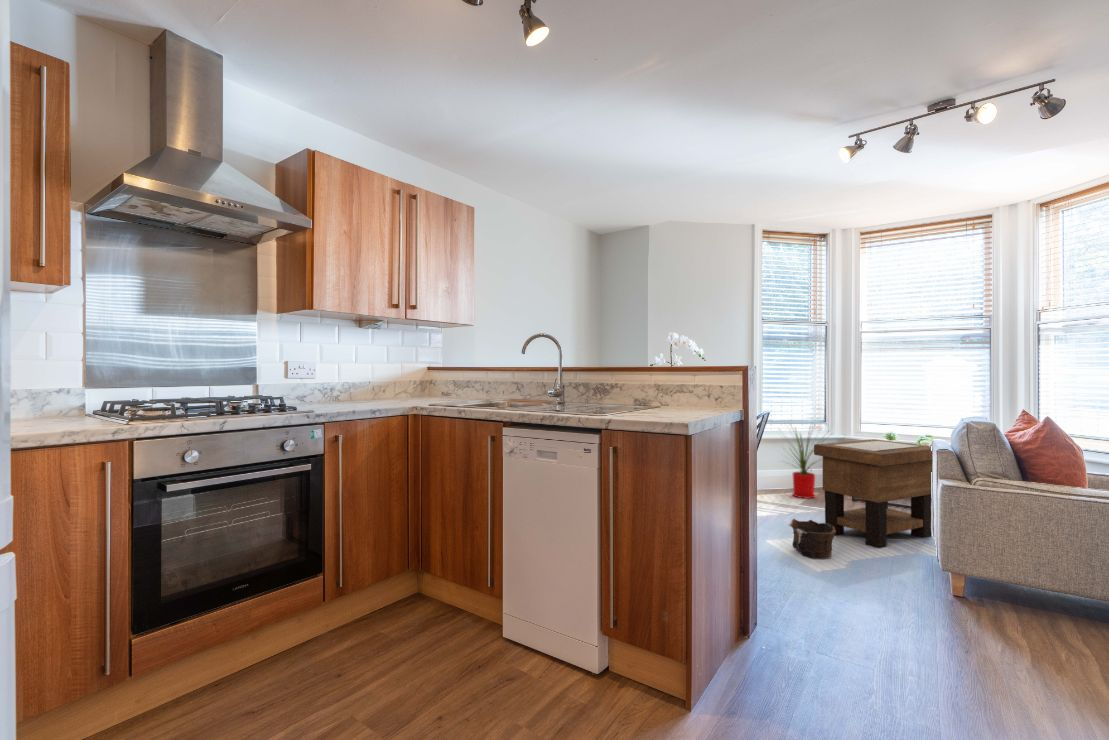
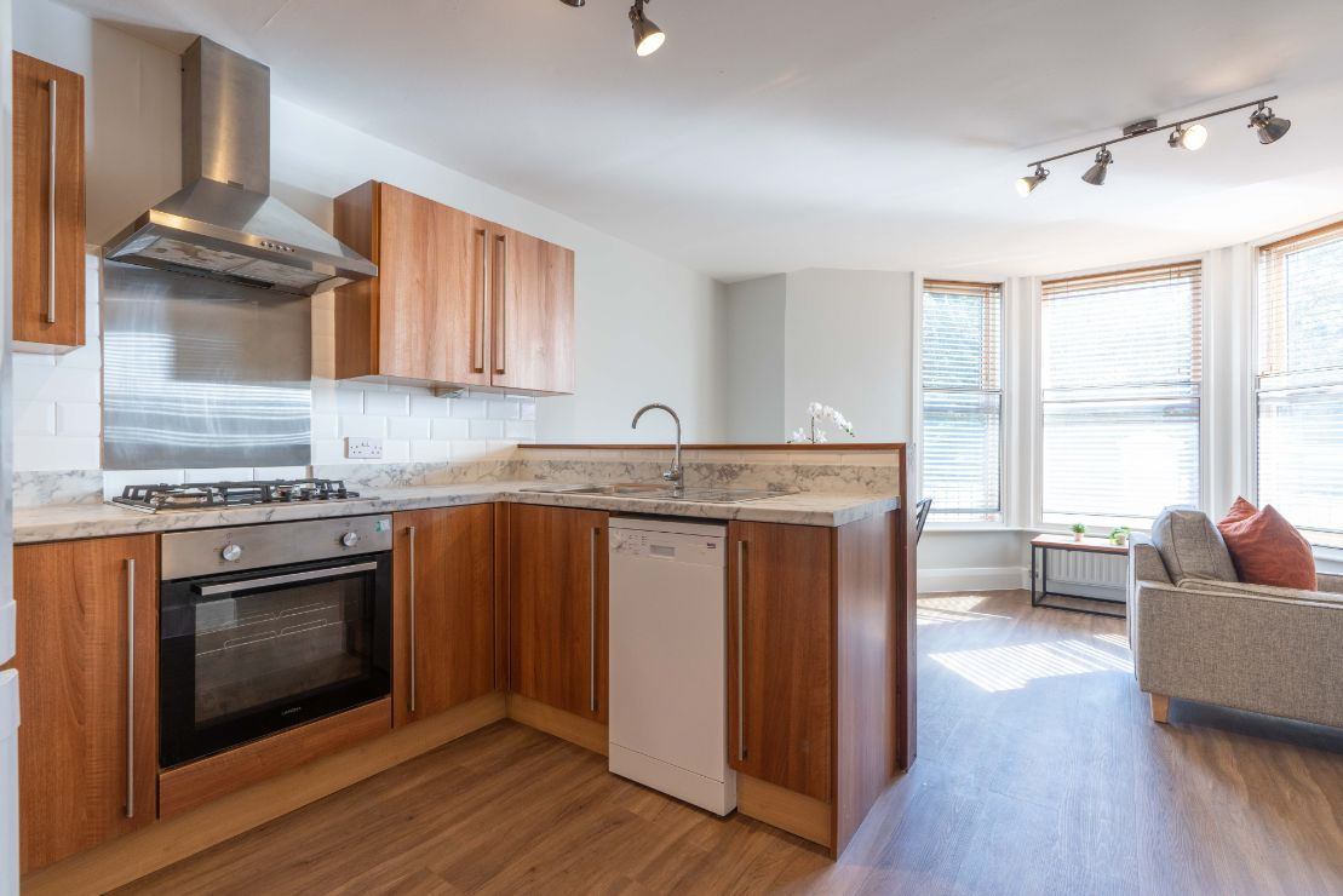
- house plant (803, 459)
- clay pot (812, 533)
- side table (874, 489)
